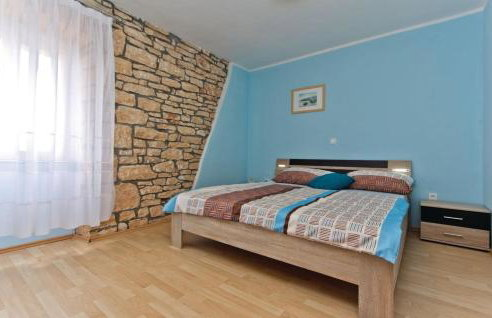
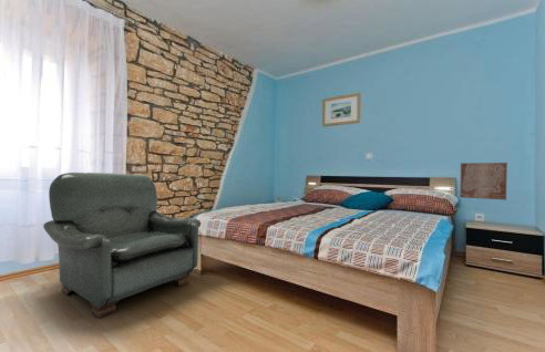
+ armchair (125, 229)
+ wall art (482, 180)
